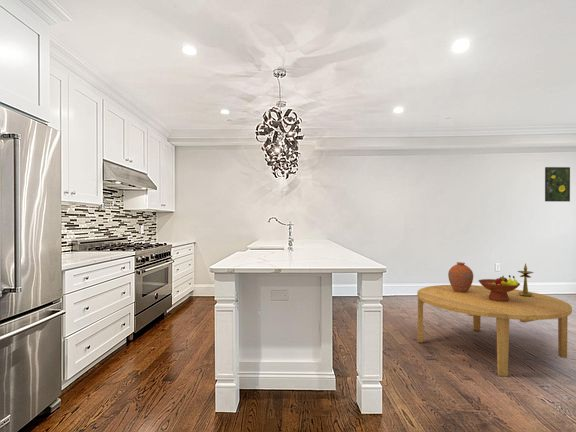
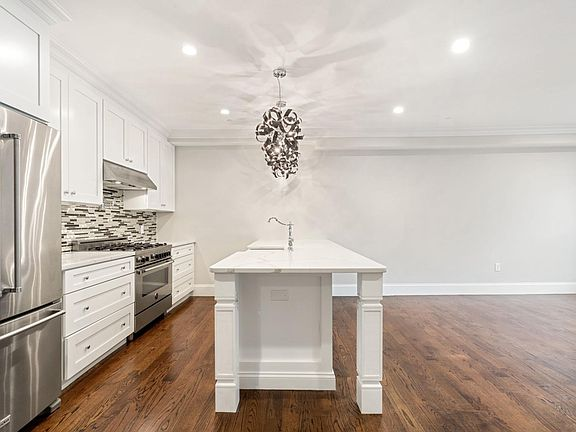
- fruit bowl (498, 287)
- candlestick (525, 279)
- dining table (487, 316)
- vase (460, 276)
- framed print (557, 184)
